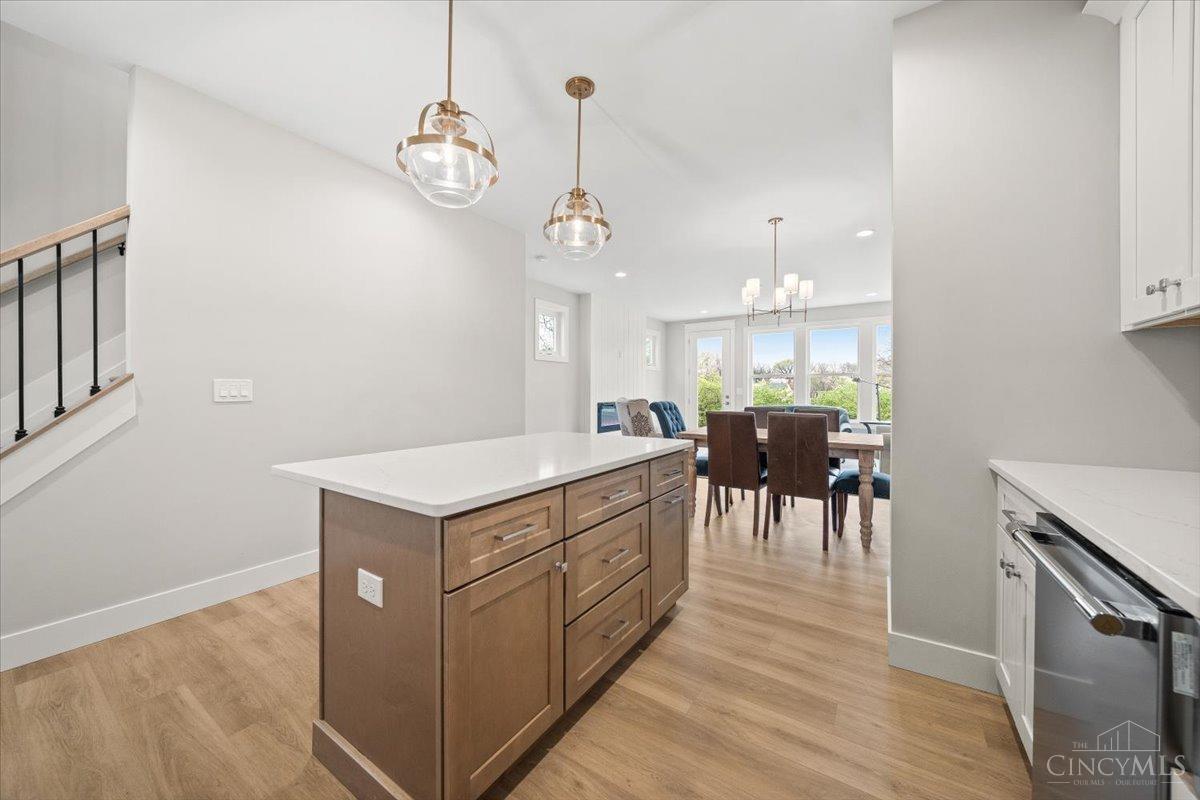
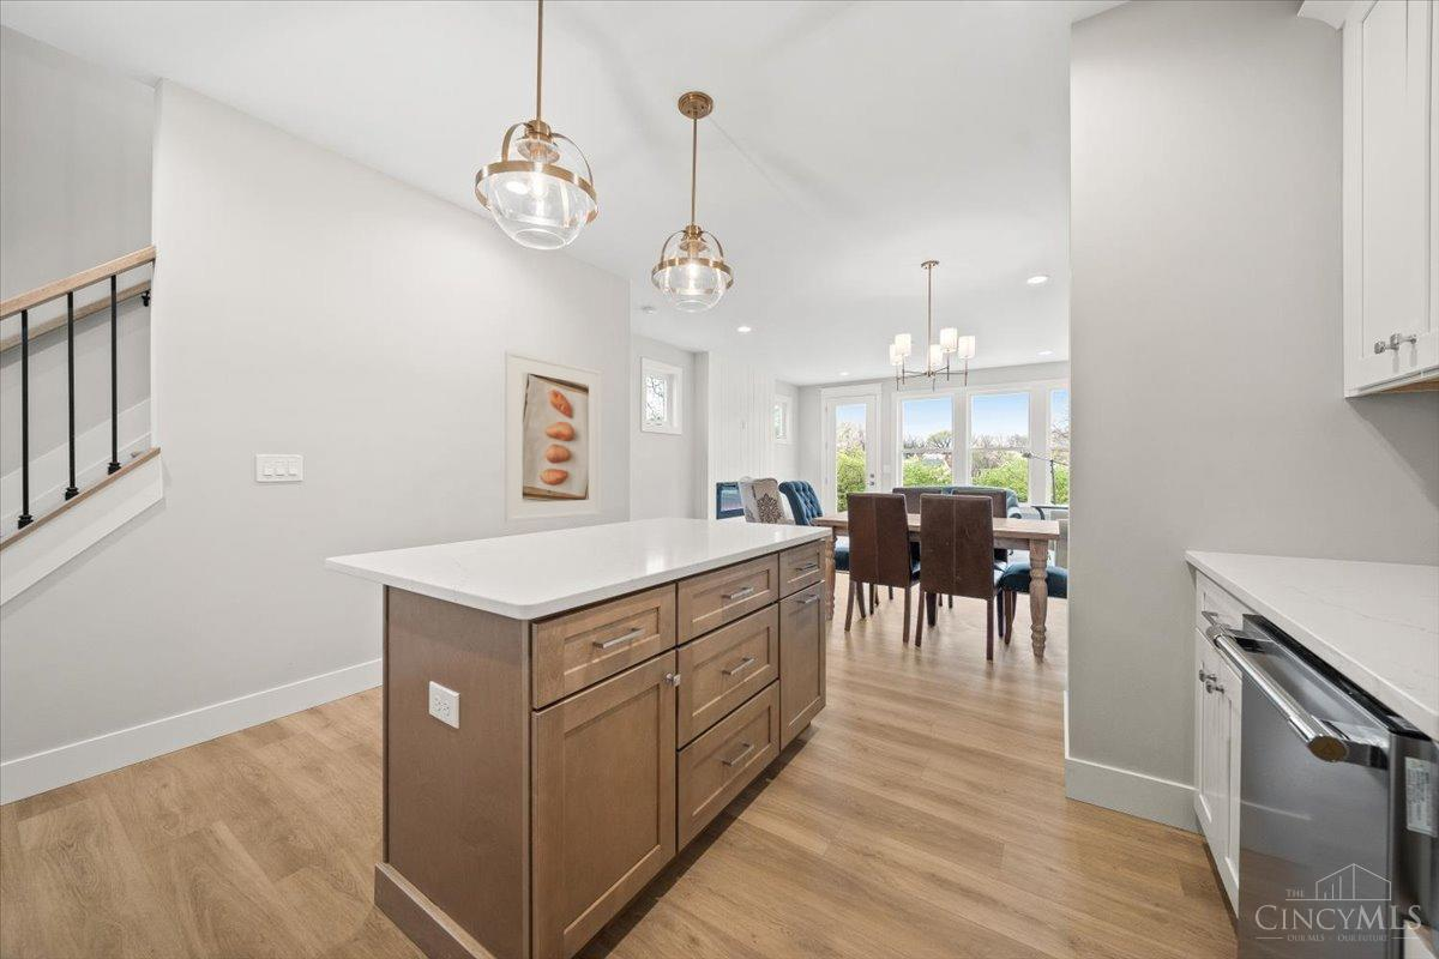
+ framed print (556, 440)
